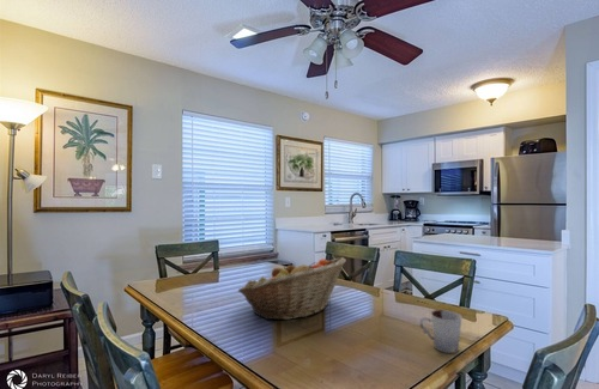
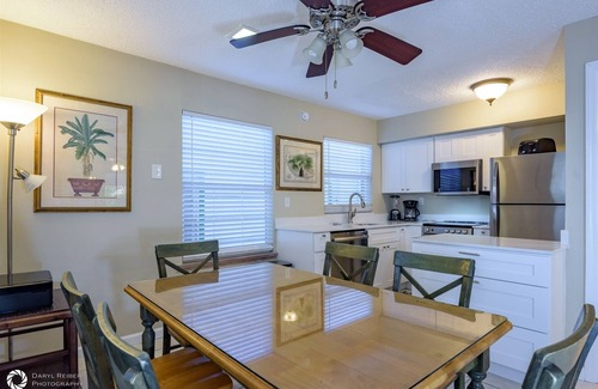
- fruit basket (295, 282)
- cup (440, 330)
